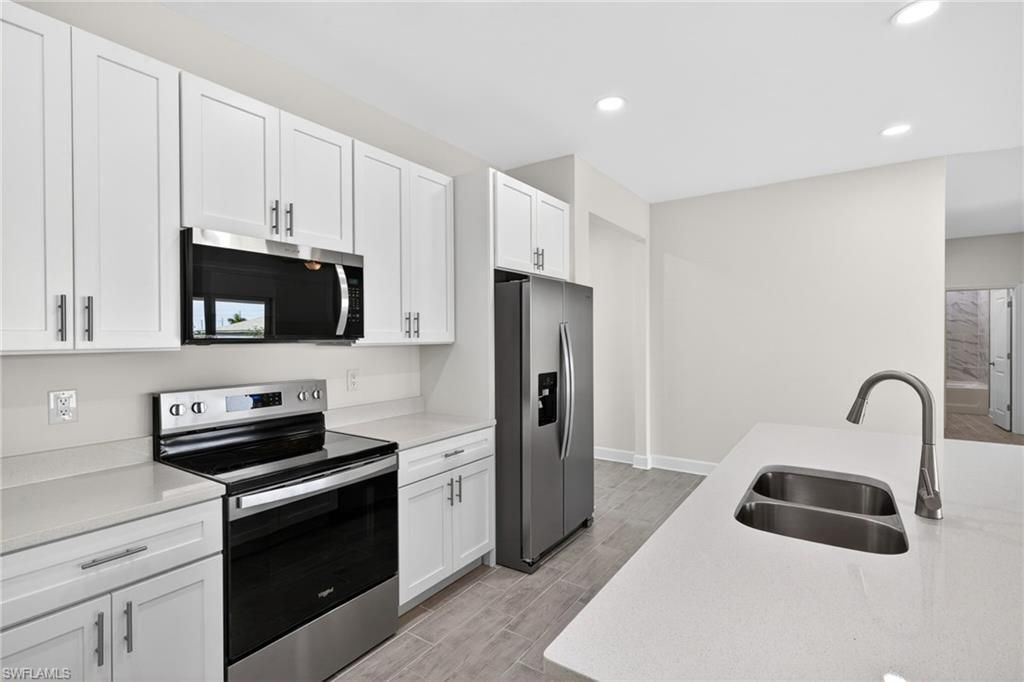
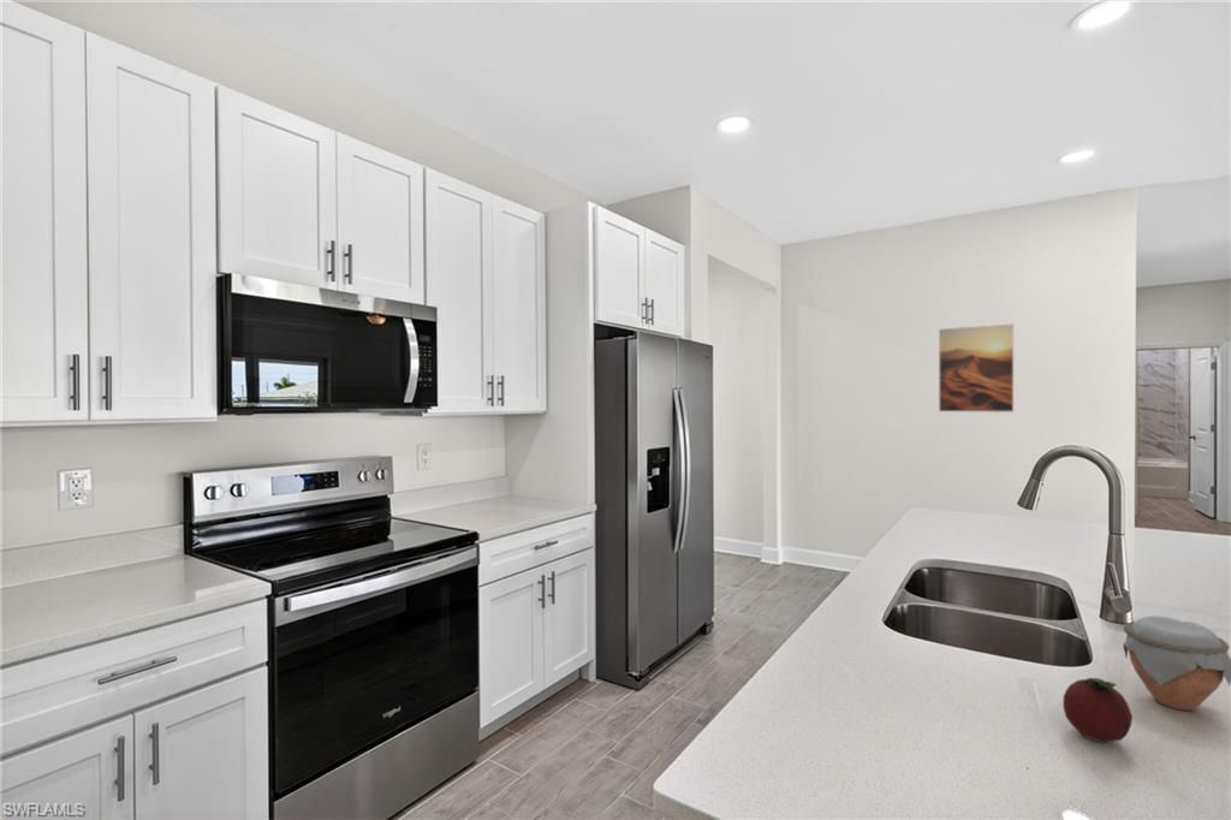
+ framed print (975, 369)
+ jar (1173, 664)
+ fruit (1096, 705)
